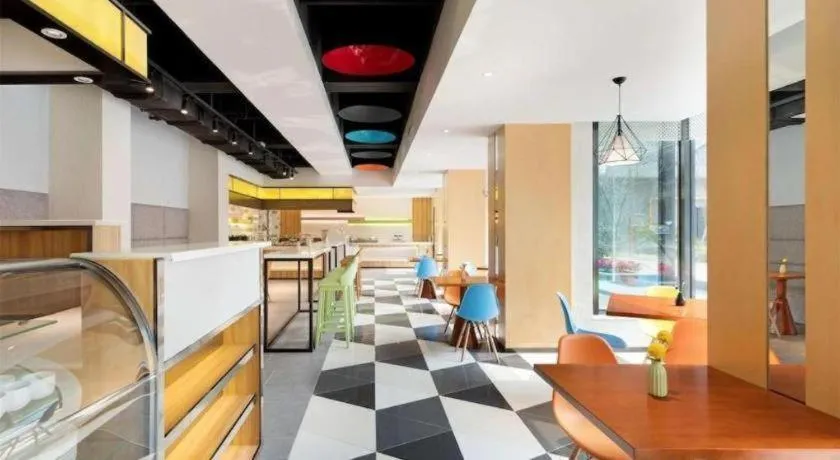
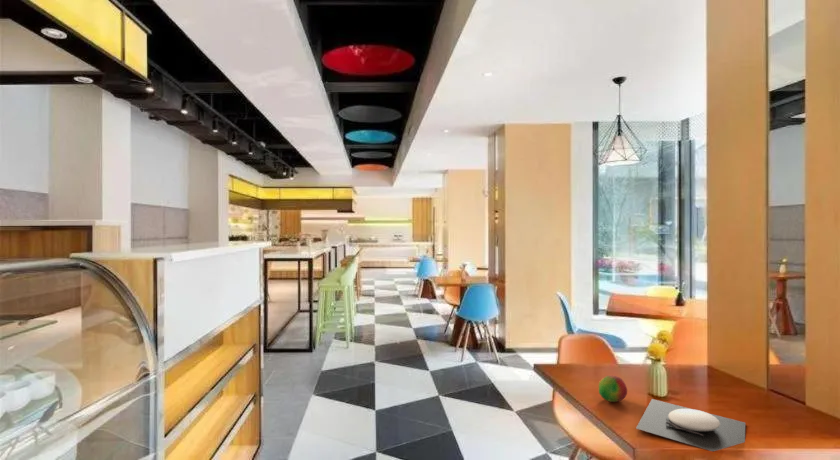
+ fruit (612, 388)
+ plate (691, 420)
